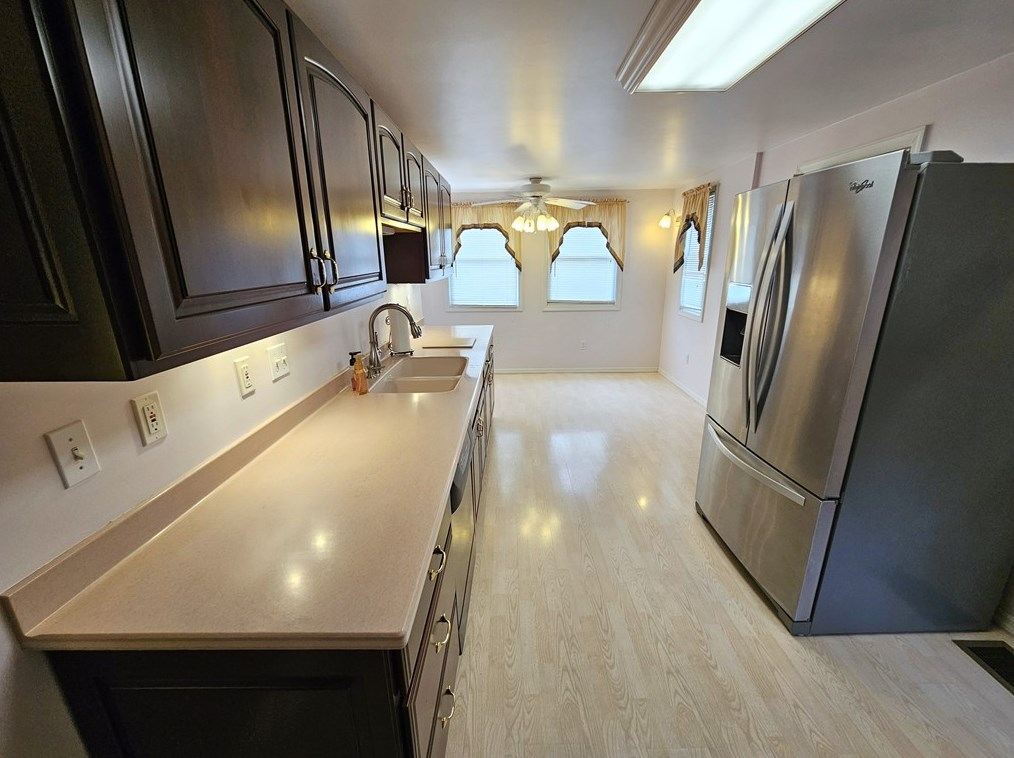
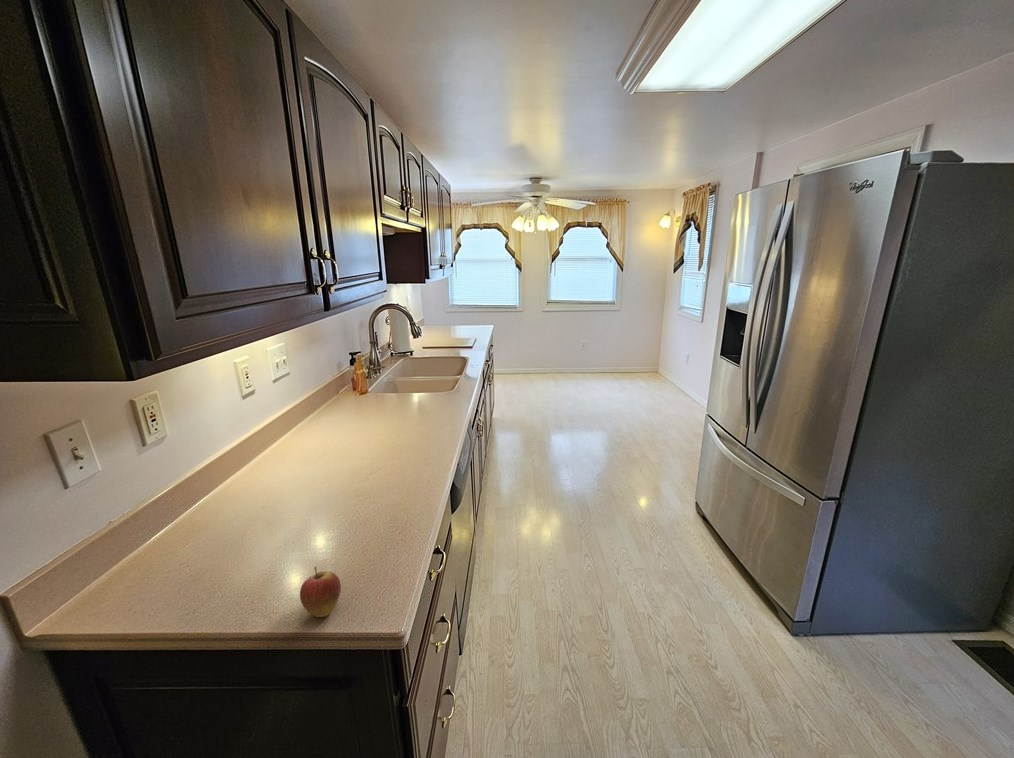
+ fruit (320, 590)
